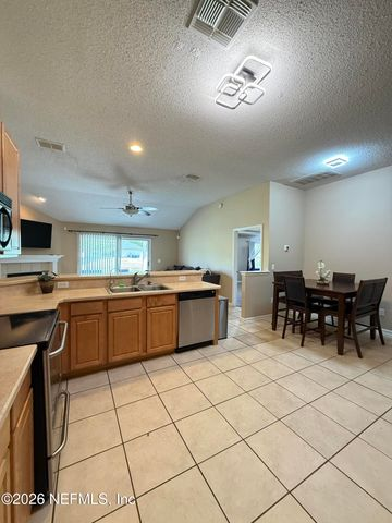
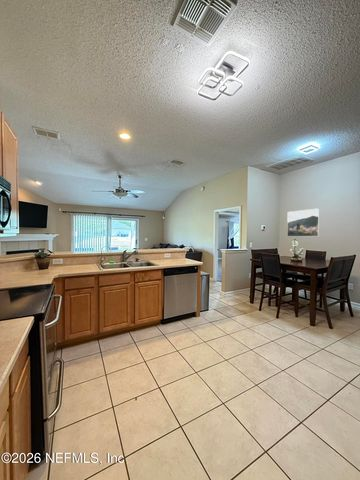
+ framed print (302, 223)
